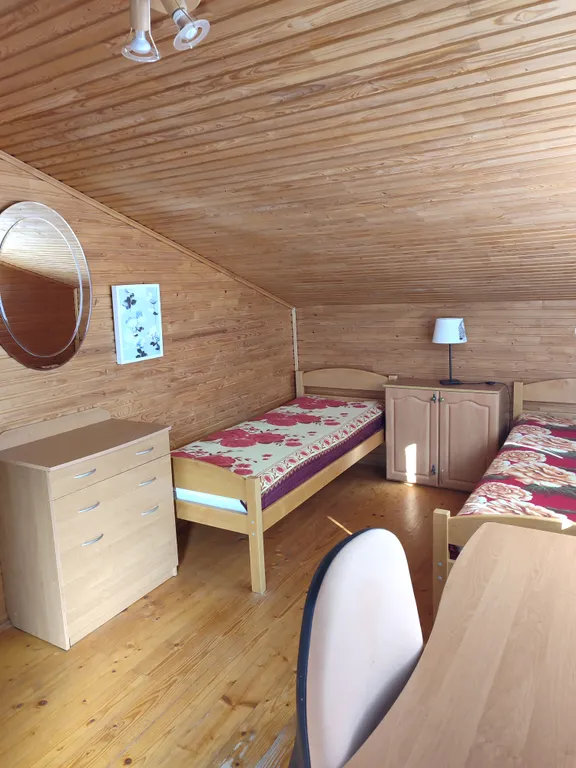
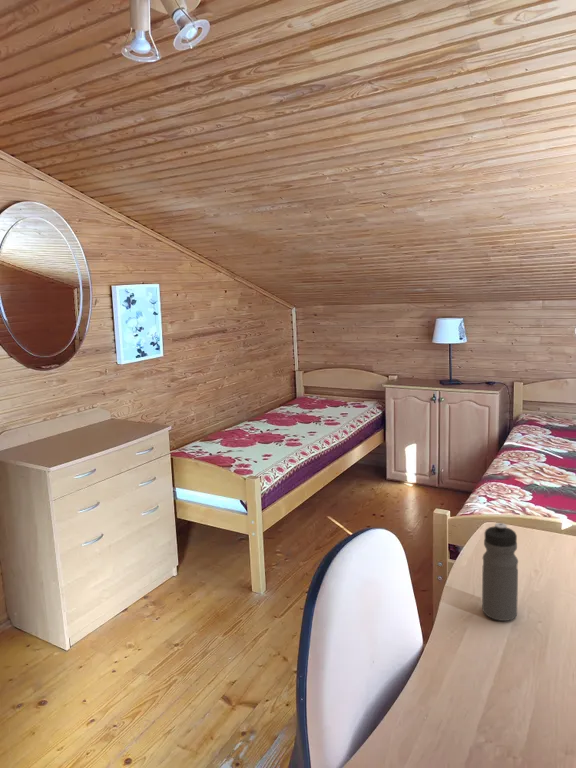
+ water bottle (500, 569)
